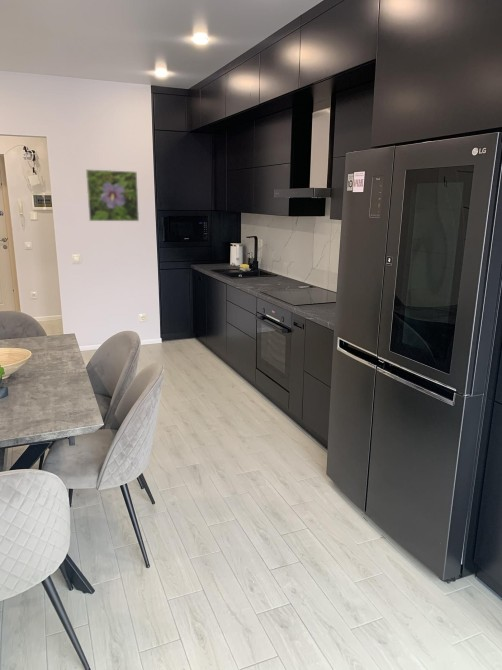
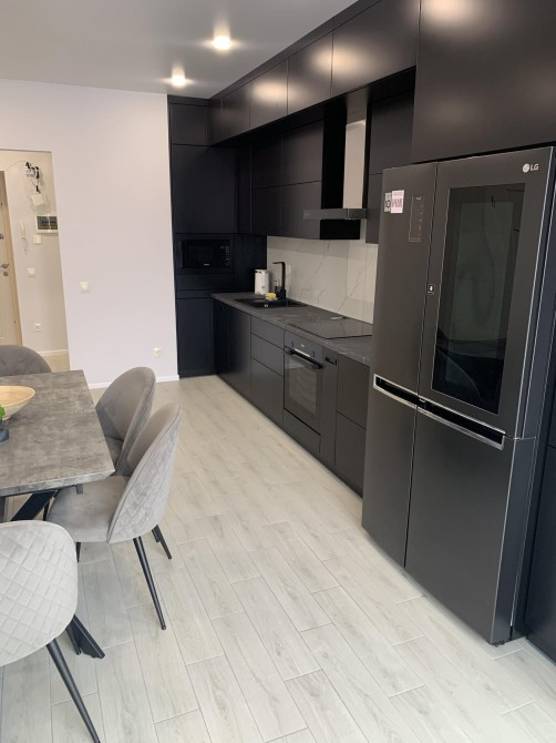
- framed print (113, 196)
